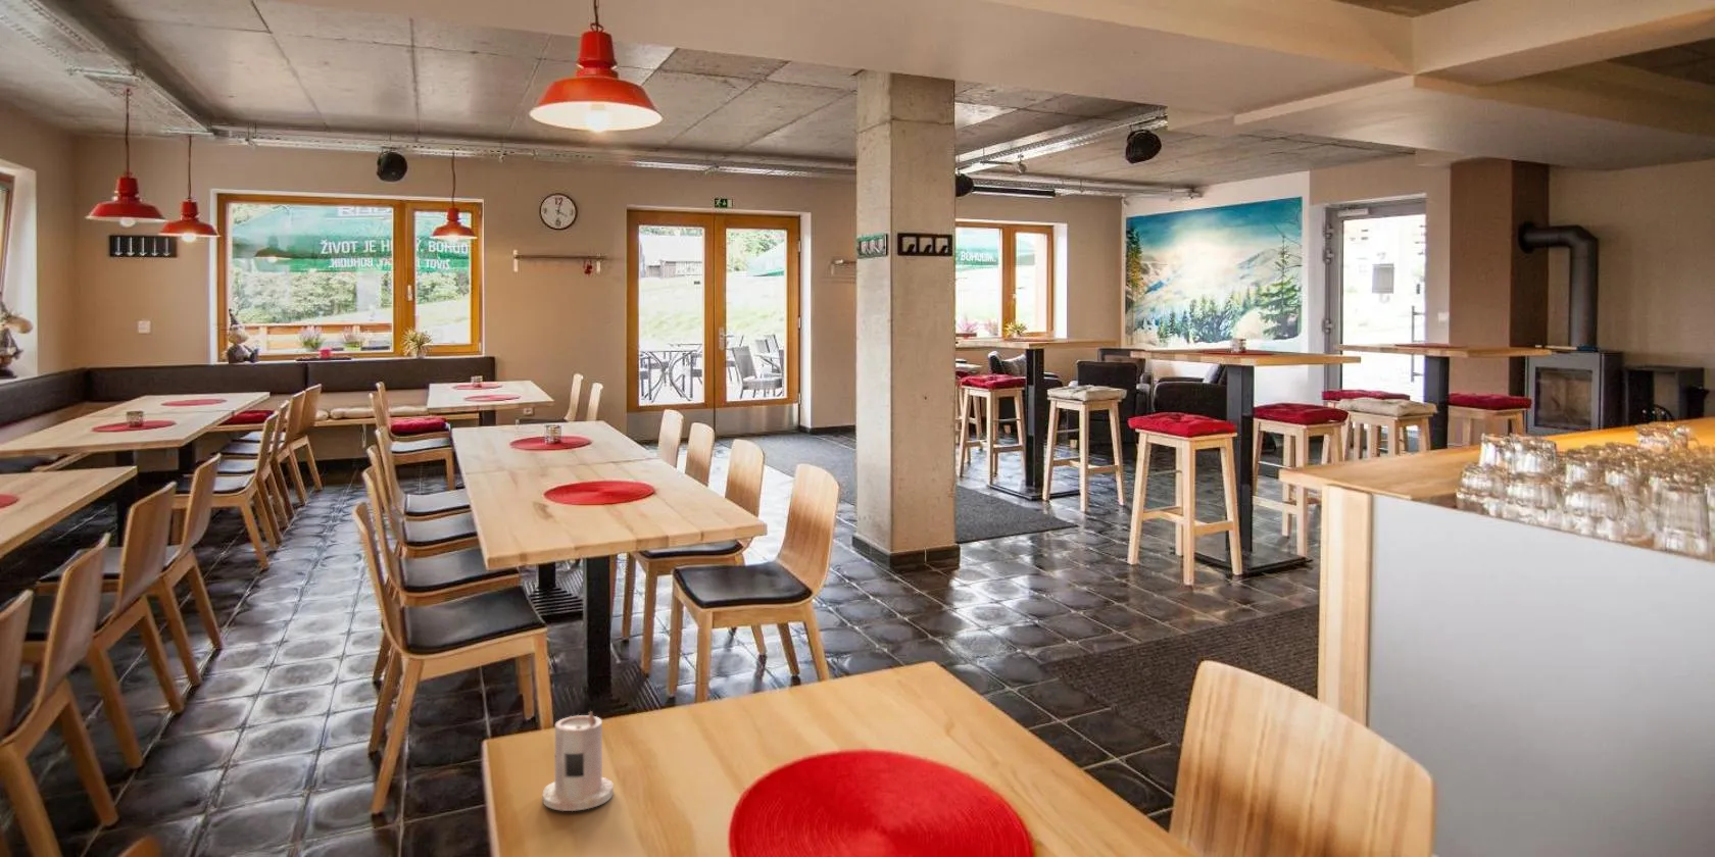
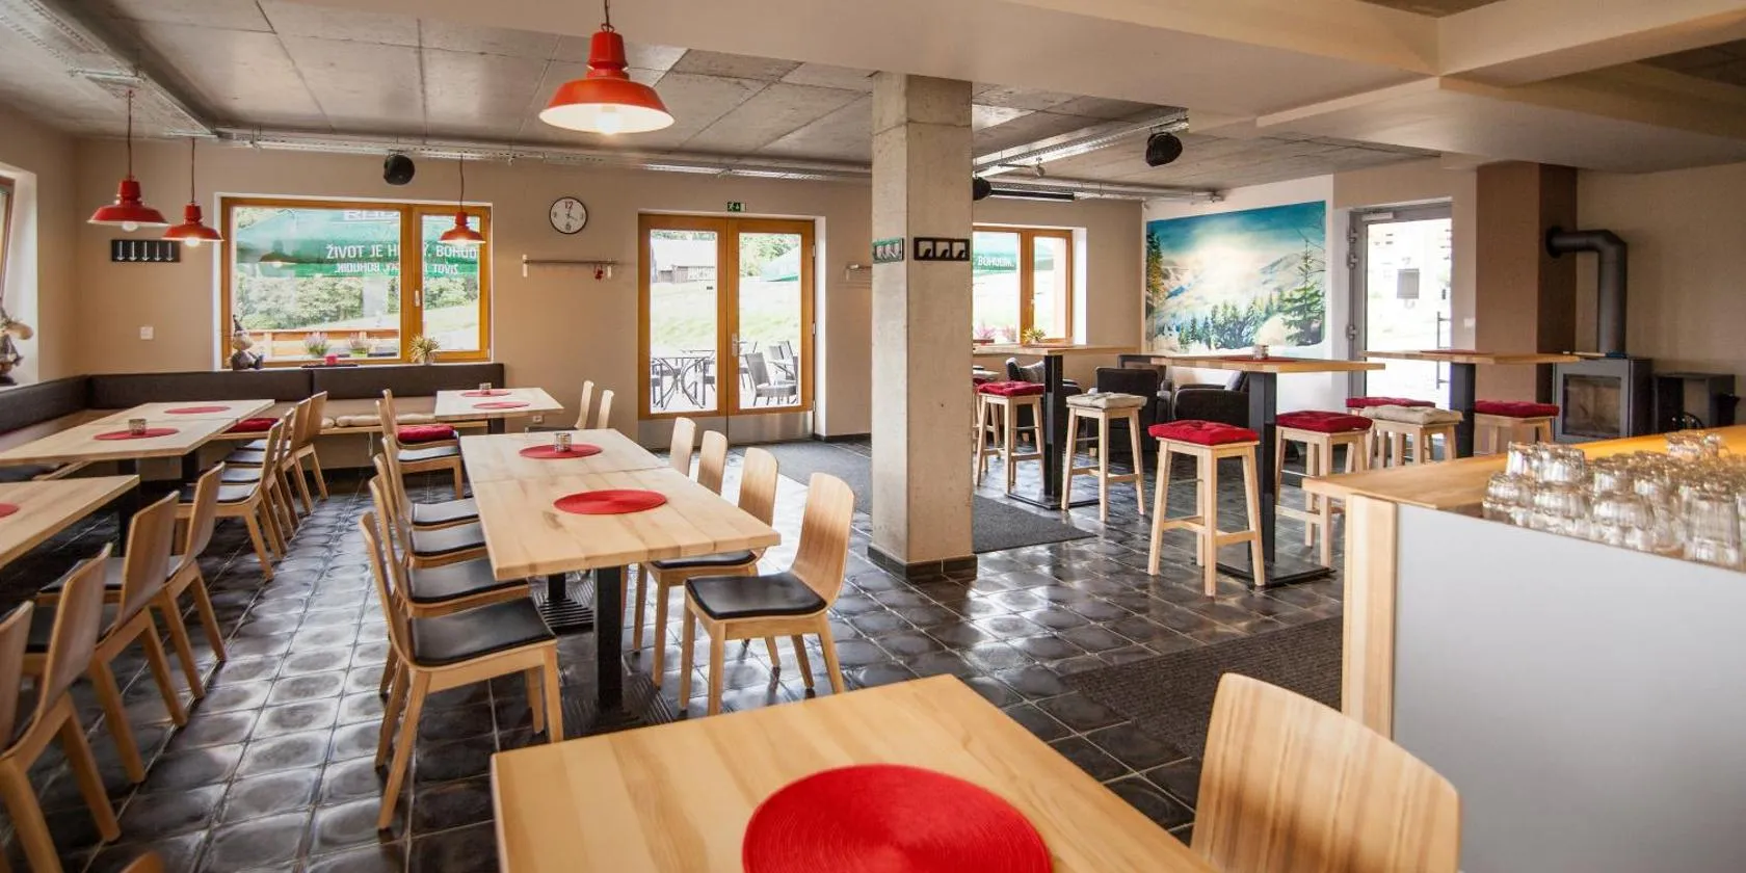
- candle (578, 754)
